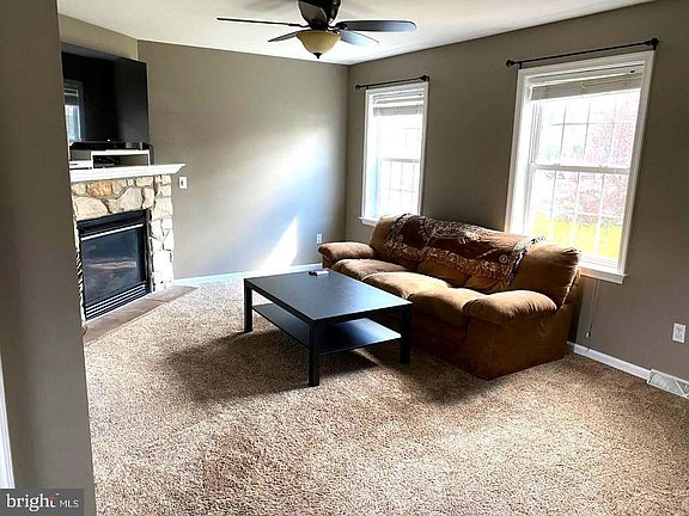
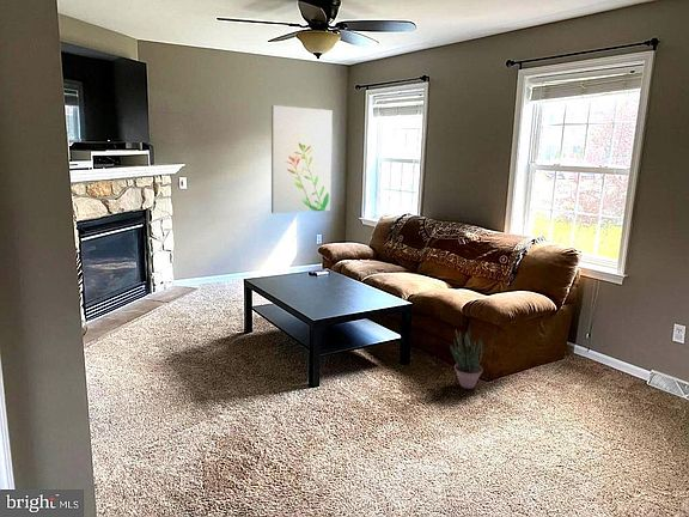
+ potted plant (465, 359)
+ wall art (301, 160)
